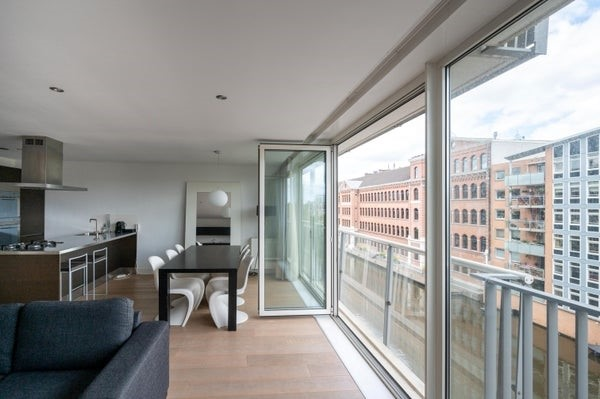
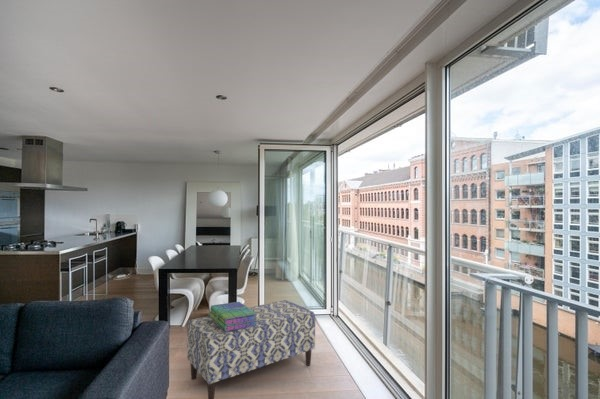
+ stack of books (232, 316)
+ bench (253, 343)
